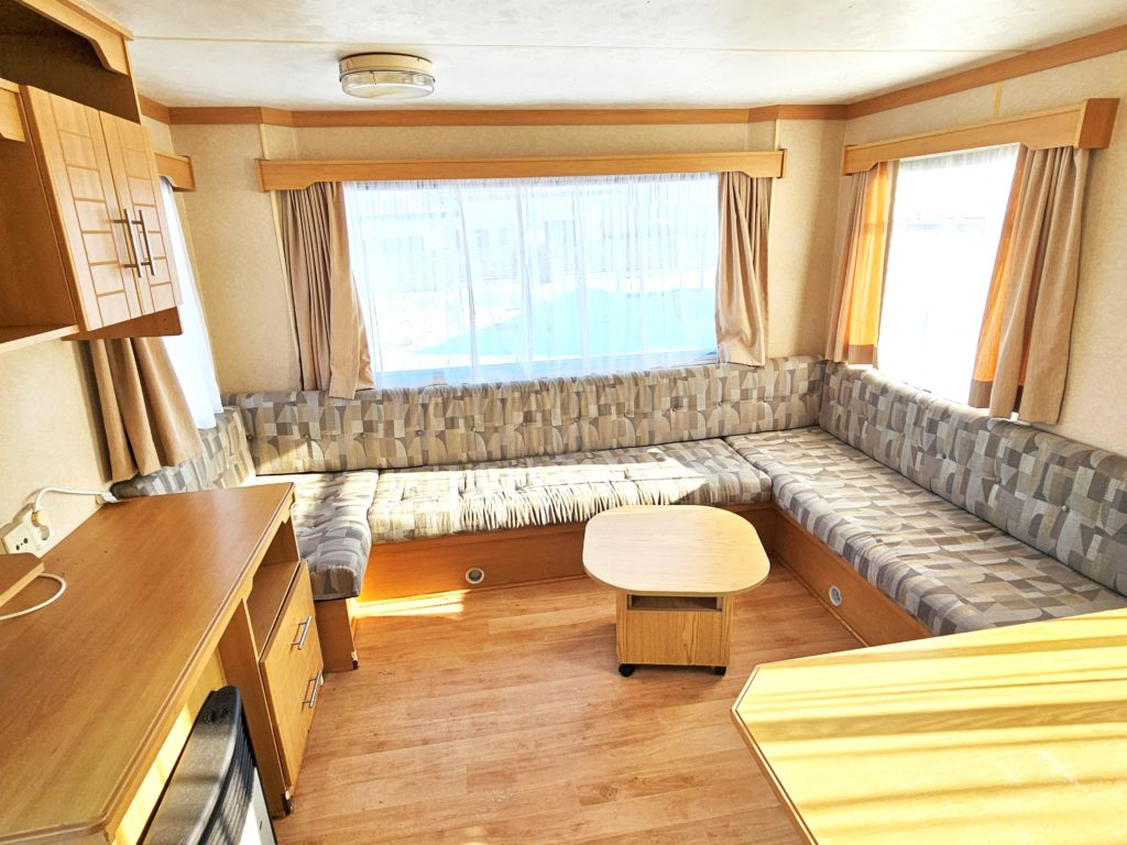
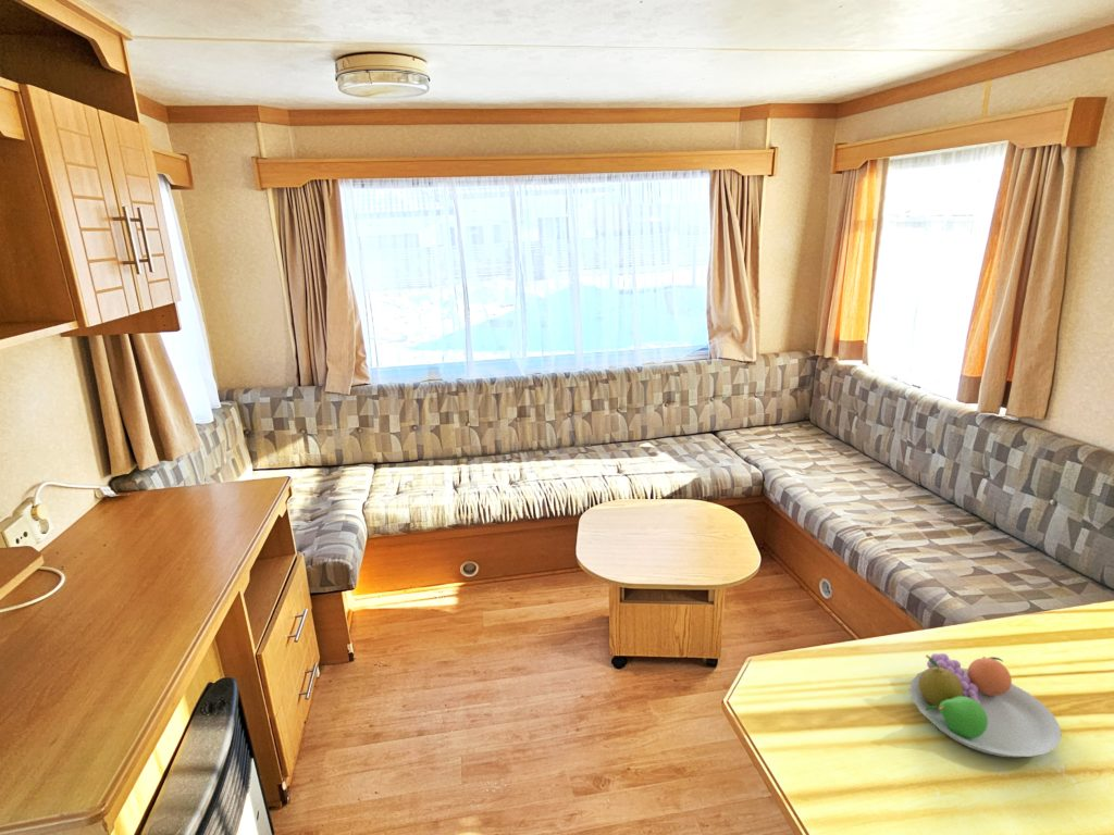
+ fruit bowl (978, 697)
